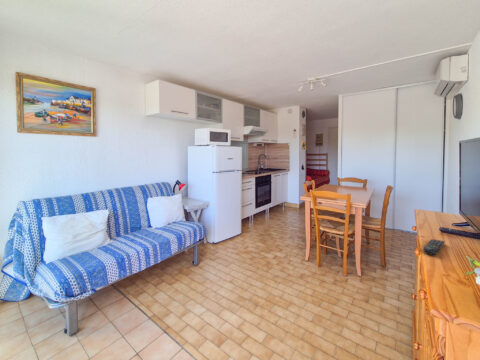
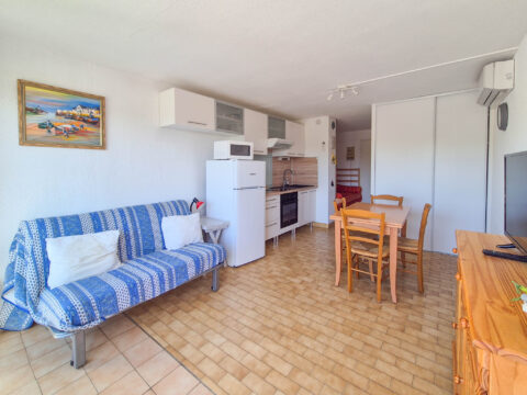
- remote control (434, 246)
